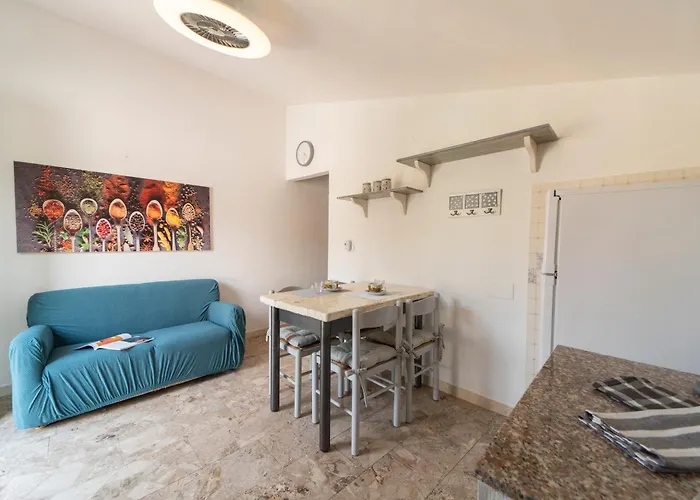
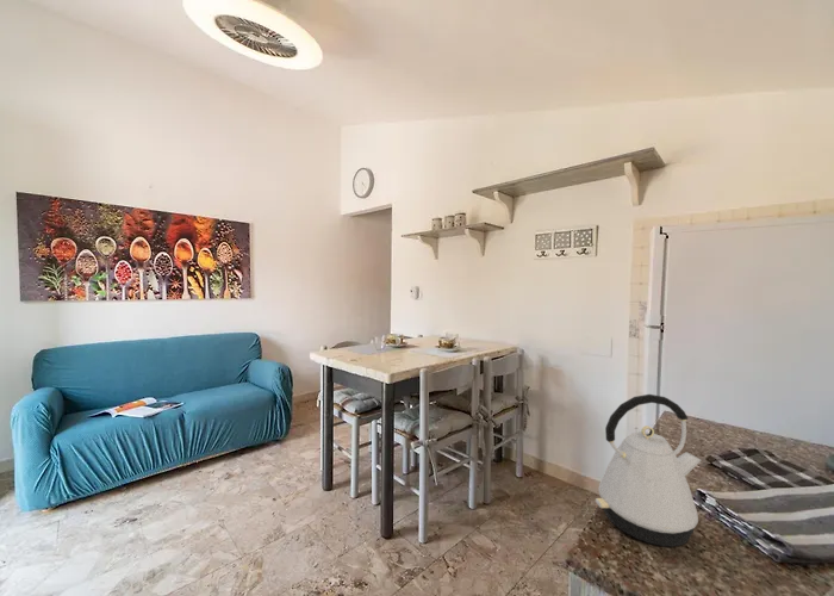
+ kettle (649, 459)
